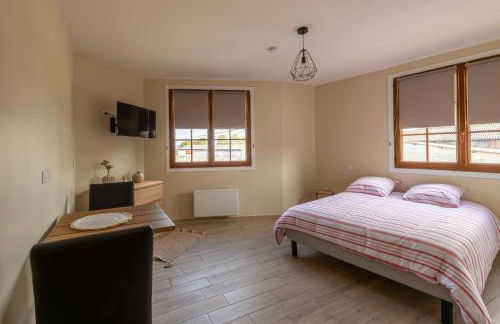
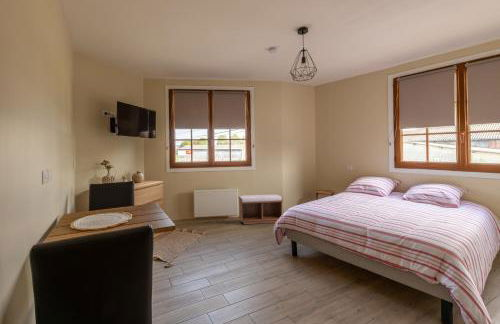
+ bench (260, 208)
